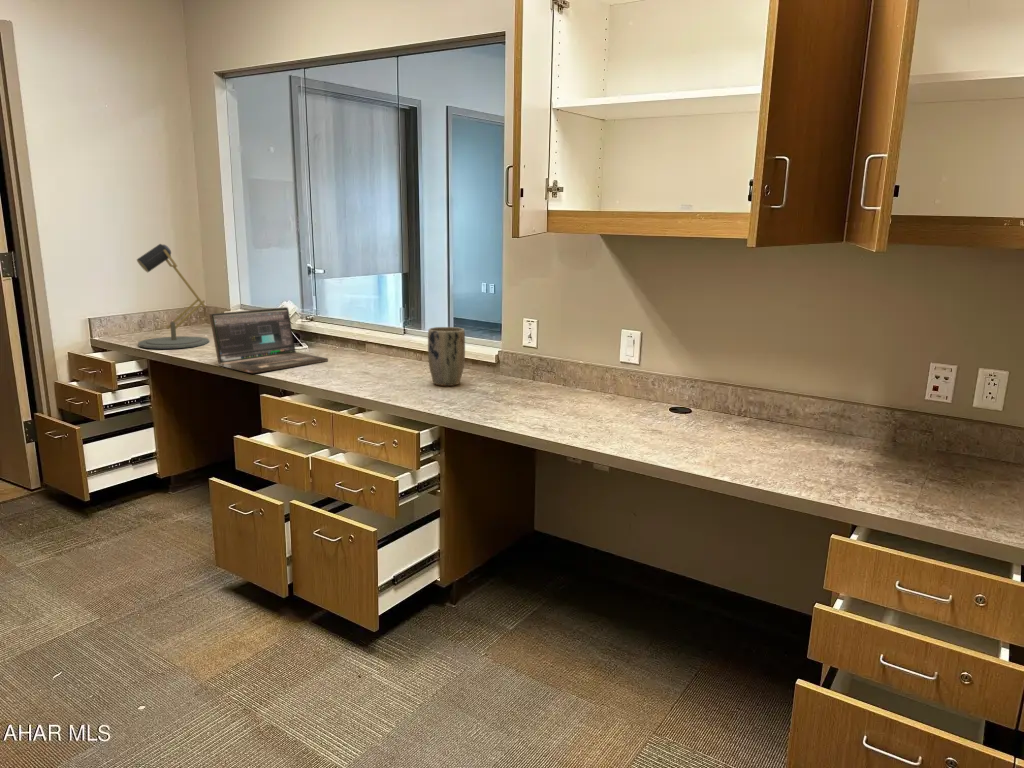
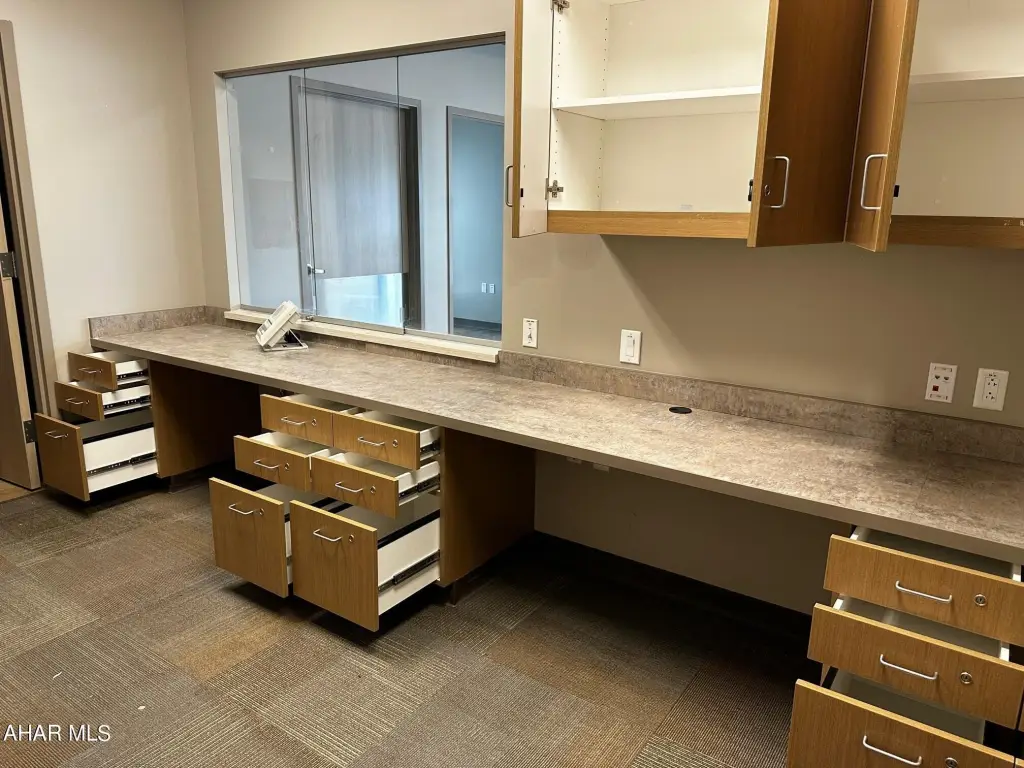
- desk lamp (185, 283)
- plant pot (446, 356)
- laptop (270, 338)
